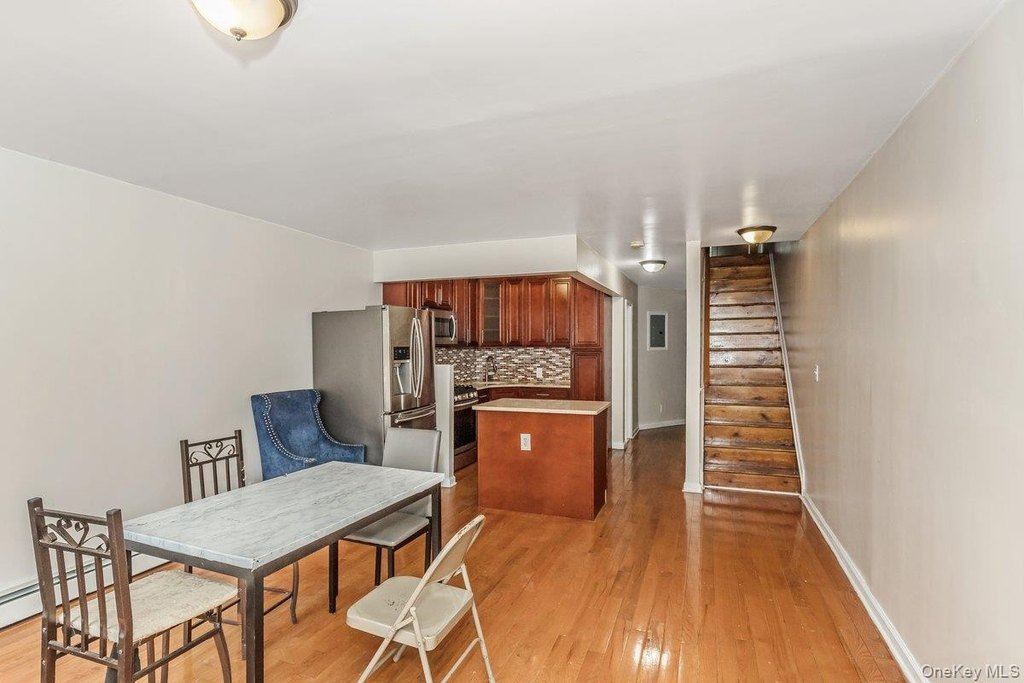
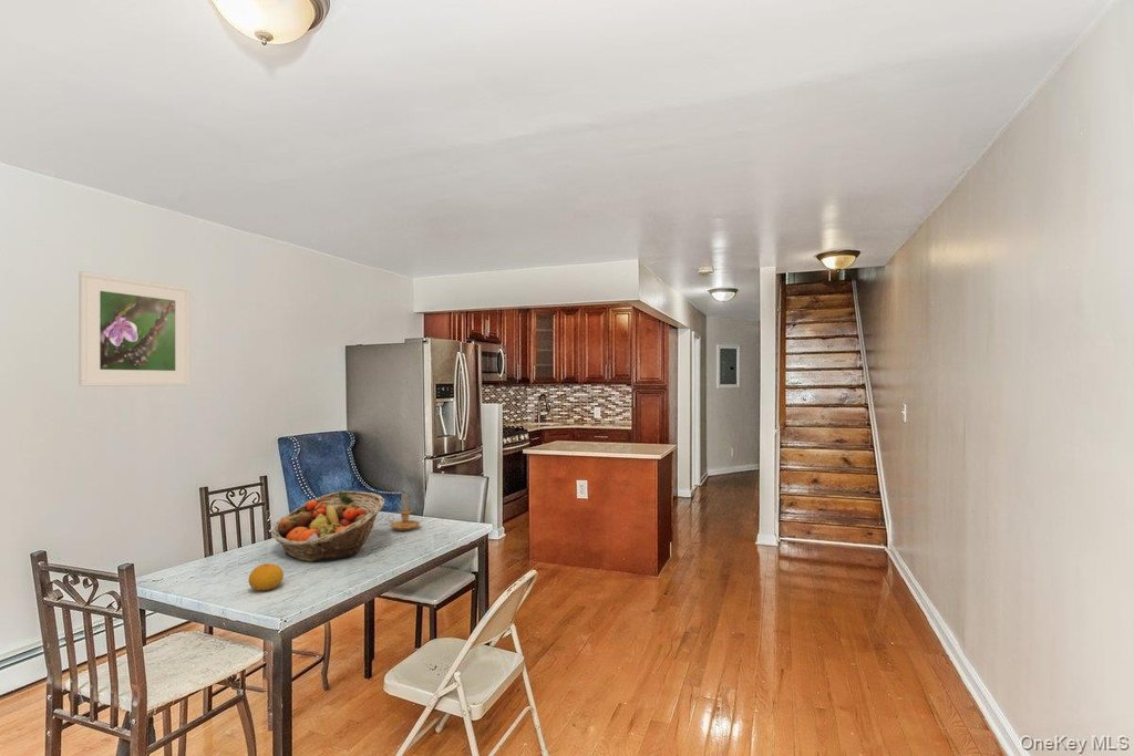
+ candle (402, 509)
+ fruit (266, 576)
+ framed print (138, 332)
+ fruit basket (329, 524)
